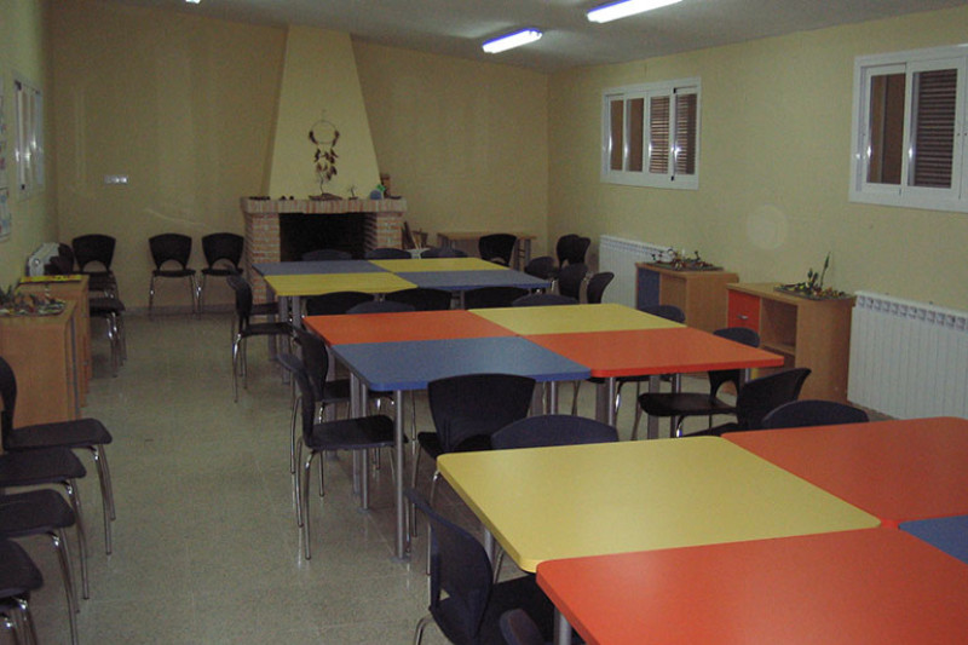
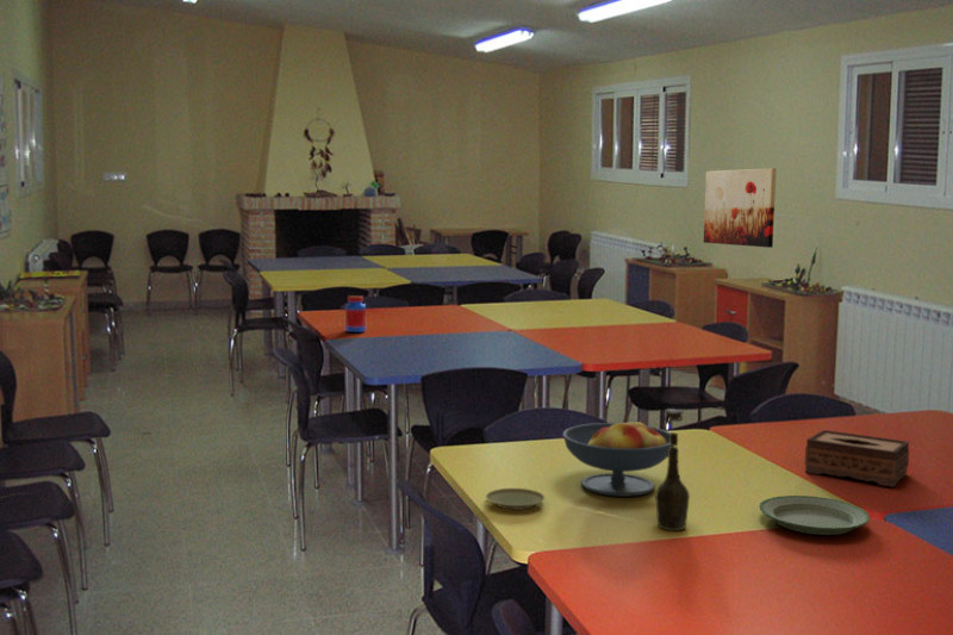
+ tissue box (857, 456)
+ jar (355, 313)
+ plate (515, 499)
+ fruit bowl (618, 452)
+ bottle (673, 468)
+ plate (812, 516)
+ wall art (737, 207)
